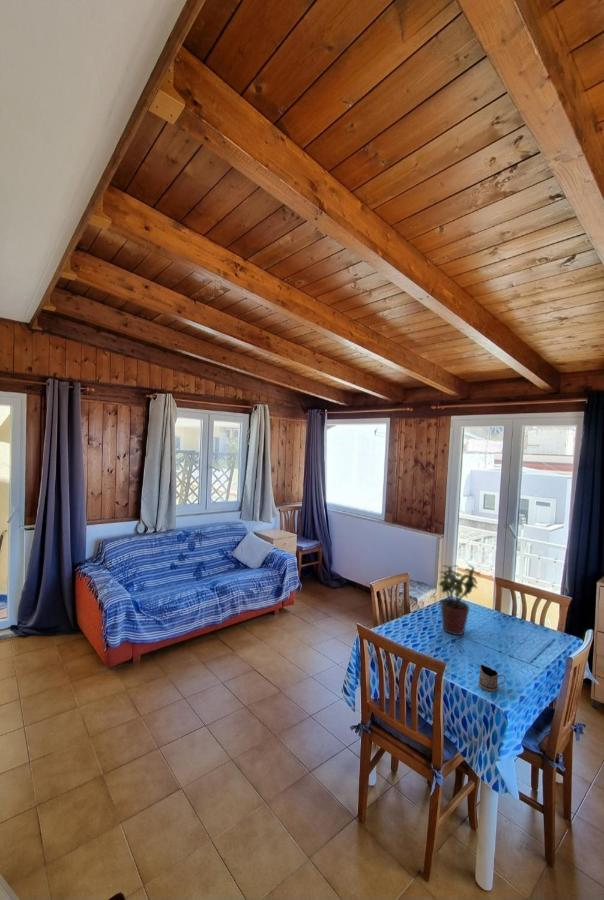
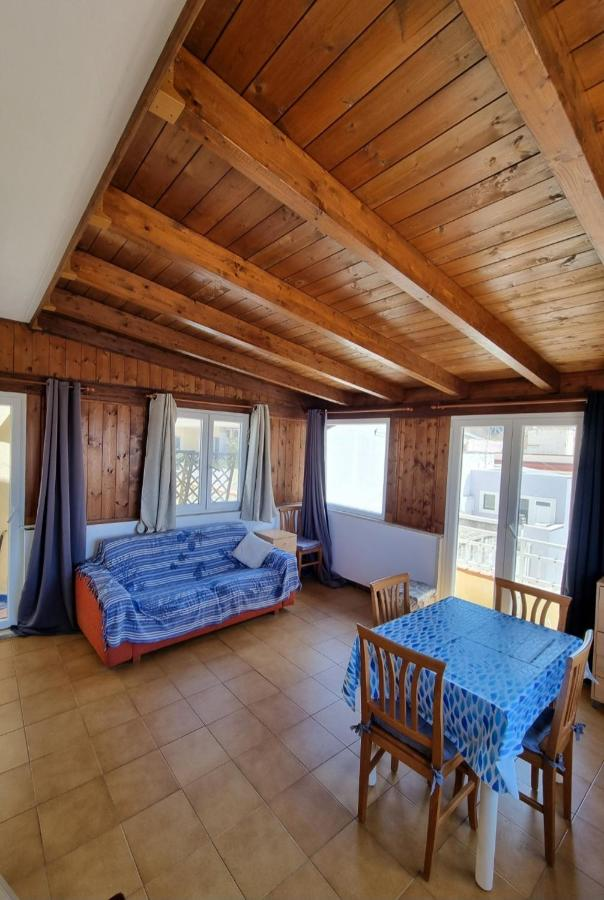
- tea glass holder (492, 678)
- potted plant (457, 599)
